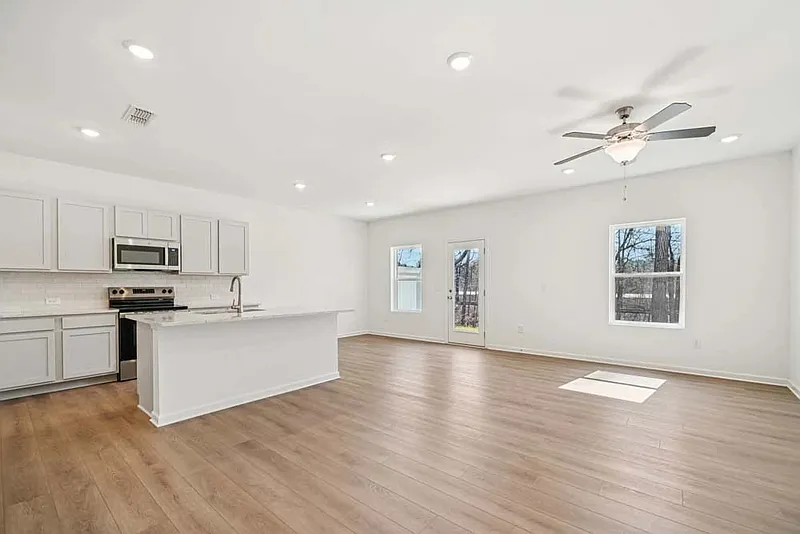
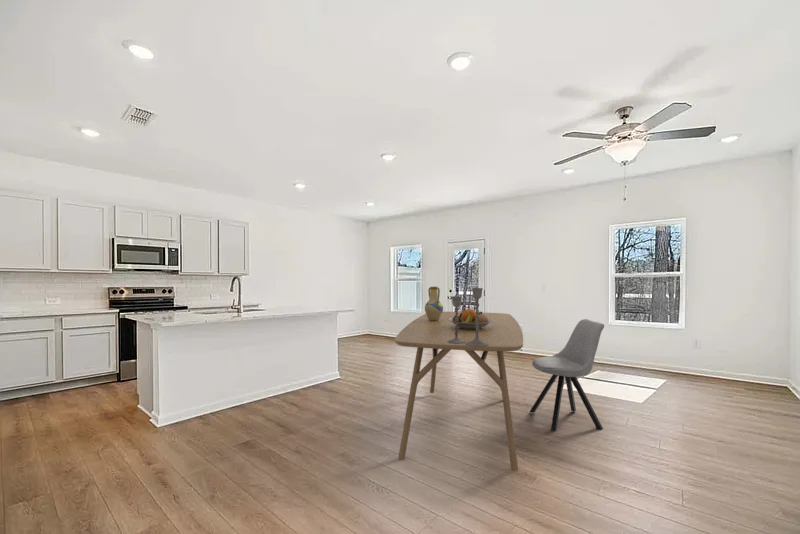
+ vase (433, 303)
+ dining table (478, 364)
+ chair (566, 370)
+ fruit bowl (470, 317)
+ candlestick (475, 316)
